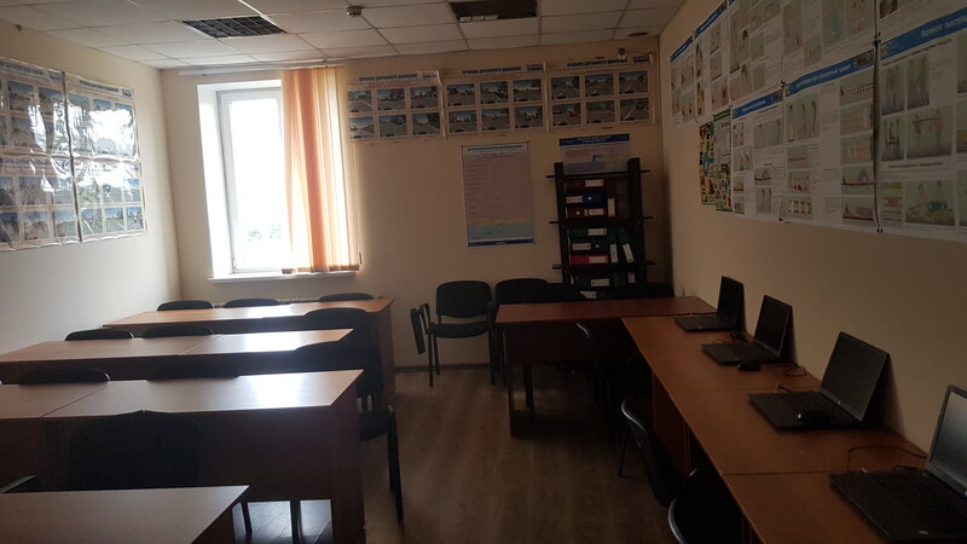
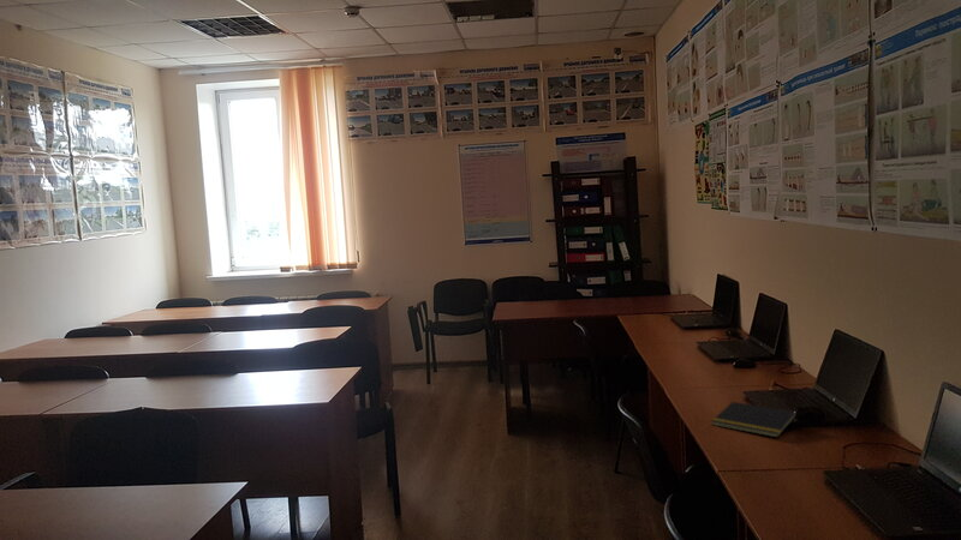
+ notepad (753, 418)
